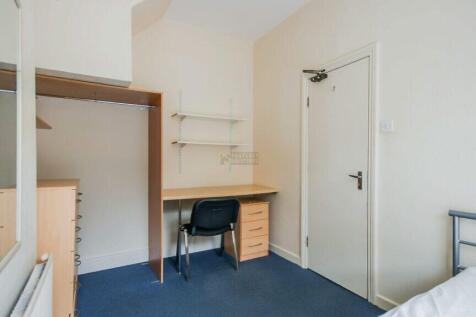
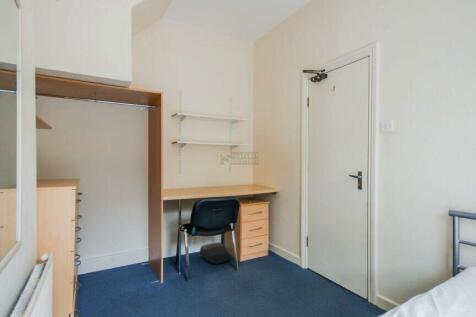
+ backpack (213, 250)
